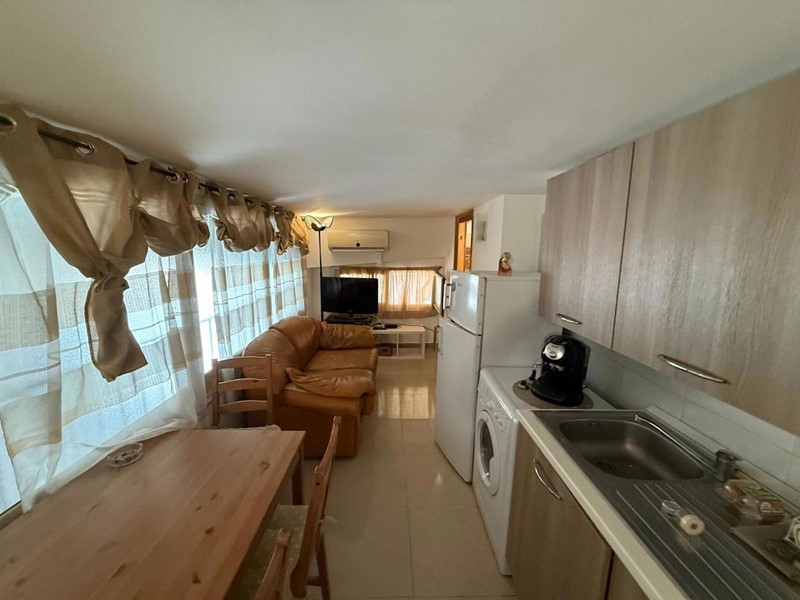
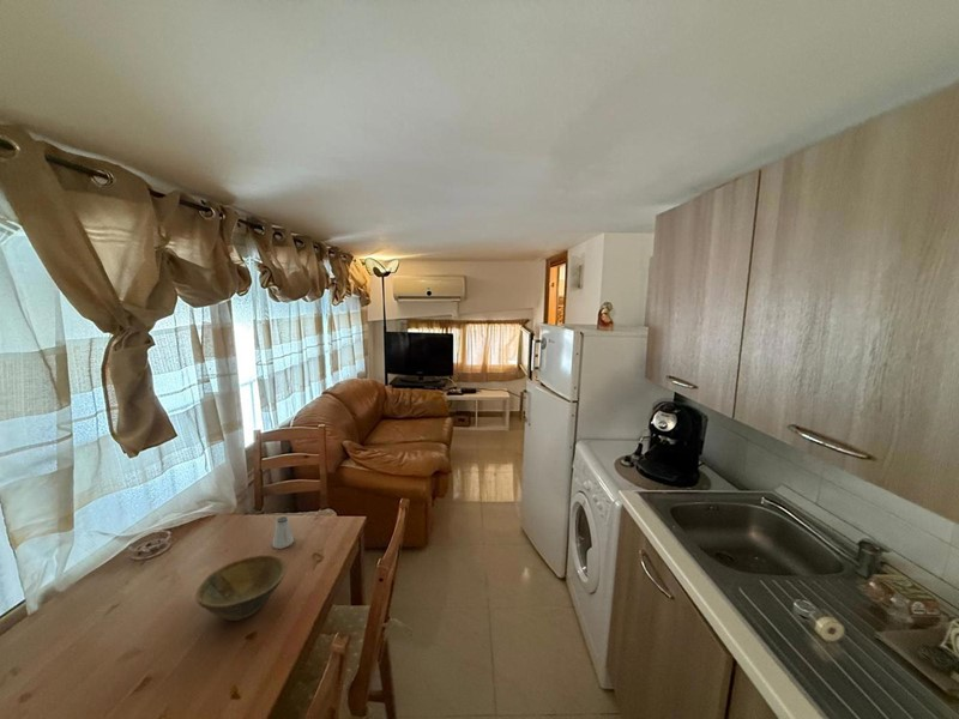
+ bowl (243, 592)
+ saltshaker (282, 530)
